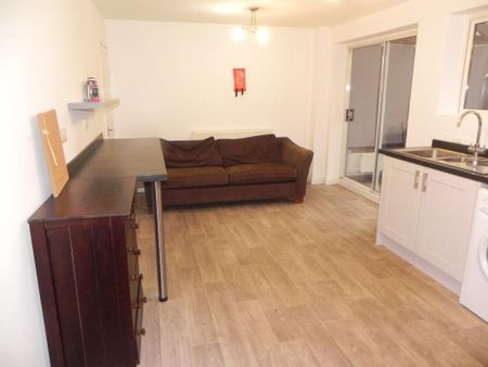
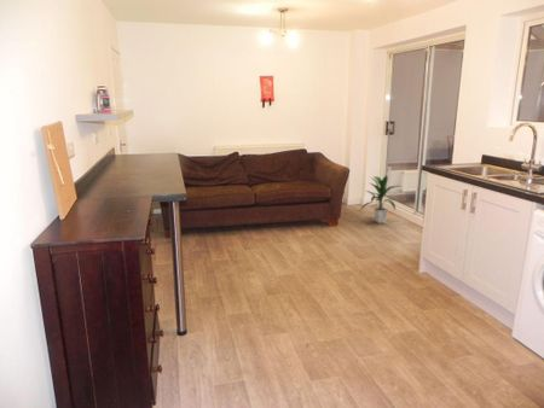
+ indoor plant (378, 197)
